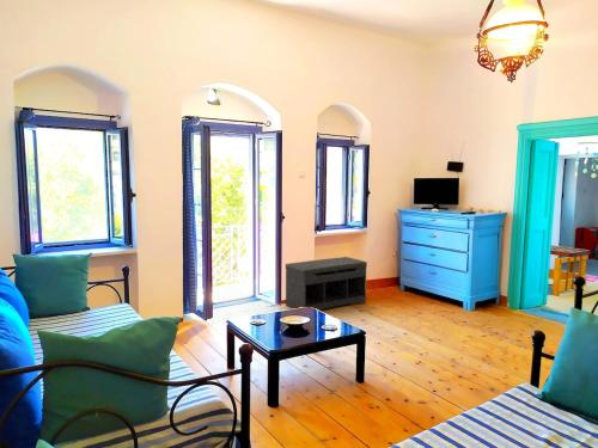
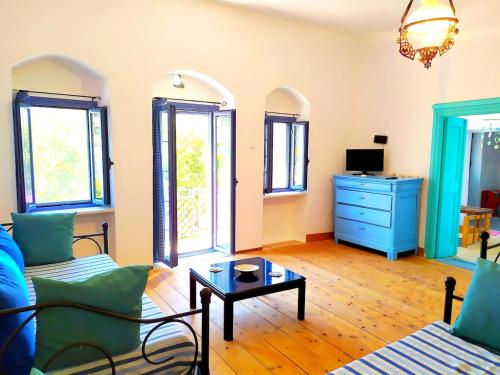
- bench (327, 283)
